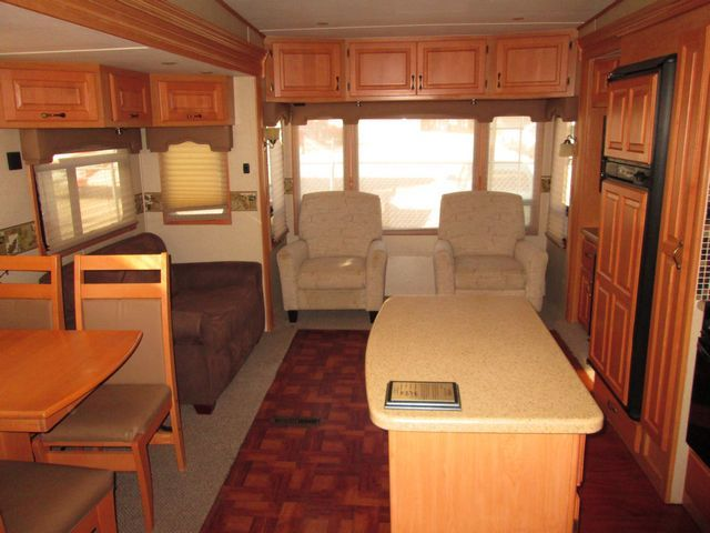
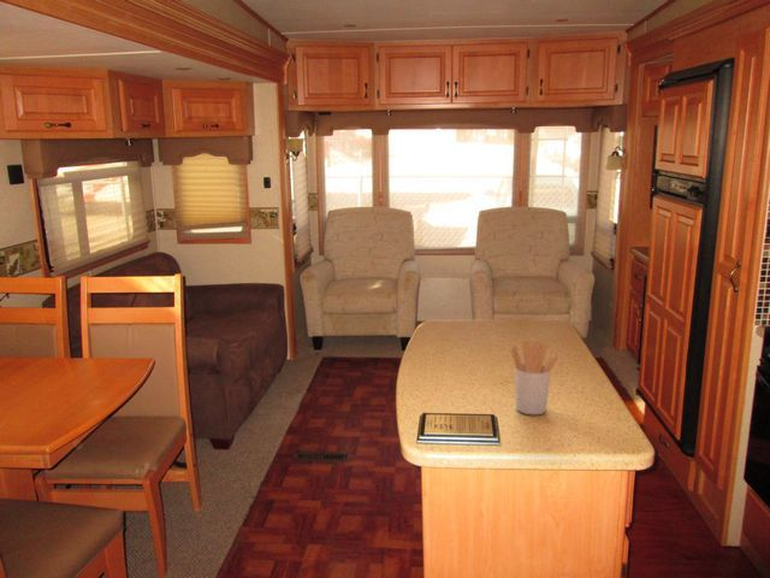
+ utensil holder (532, 374)
